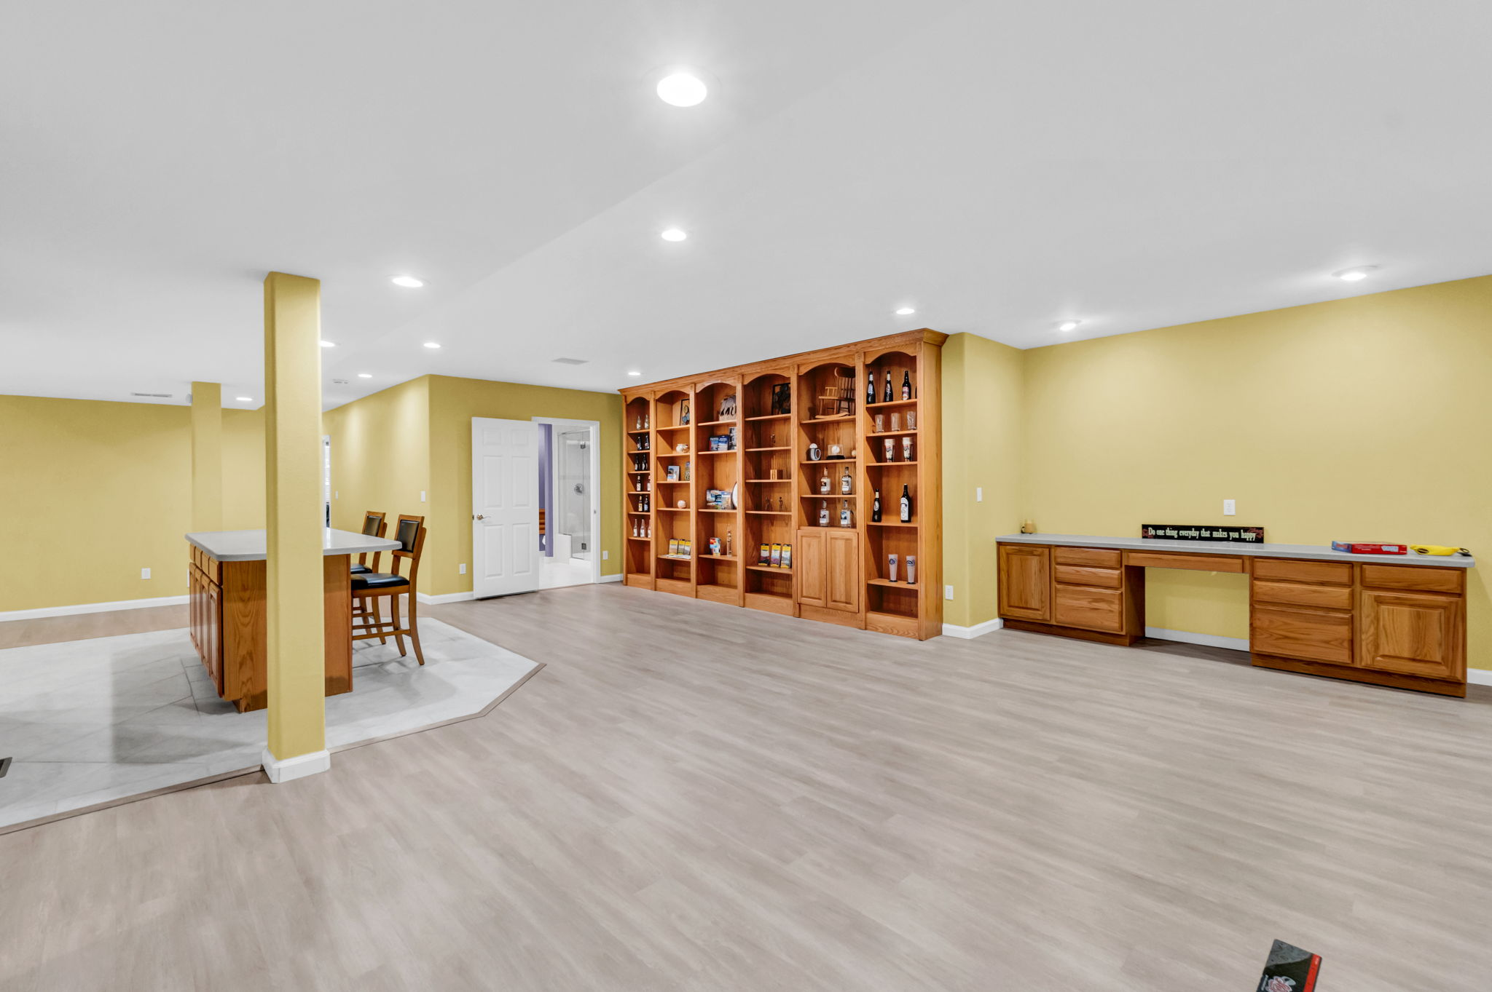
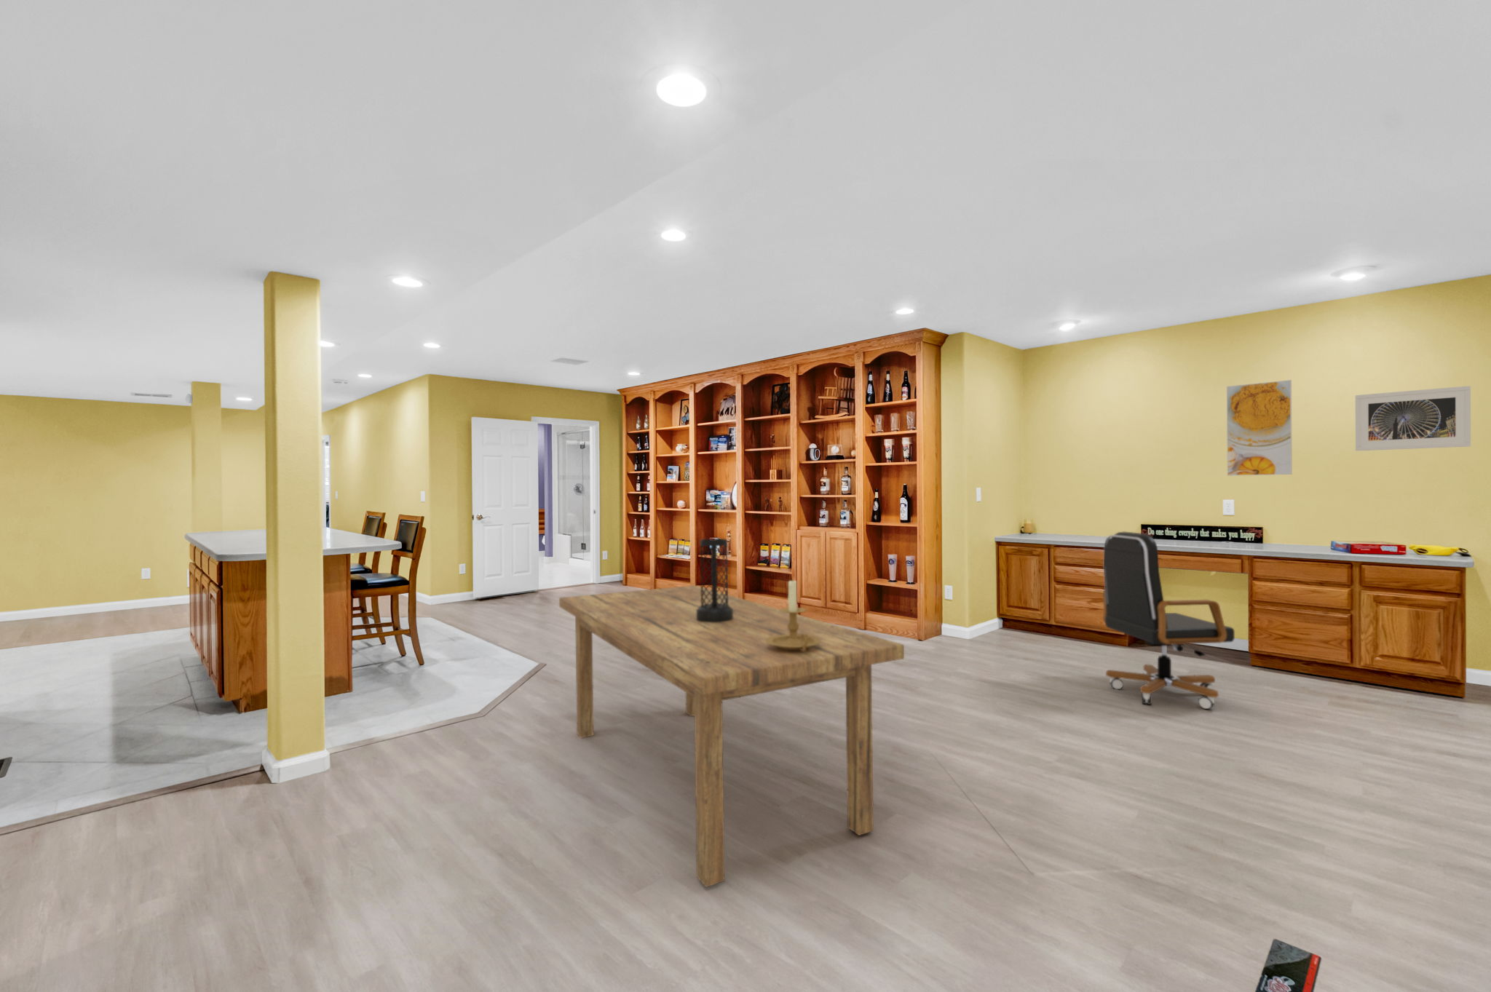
+ candle holder (793, 612)
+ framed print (1259, 428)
+ dining table (698, 695)
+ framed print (1410, 420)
+ office chair (1168, 613)
+ vase (714, 579)
